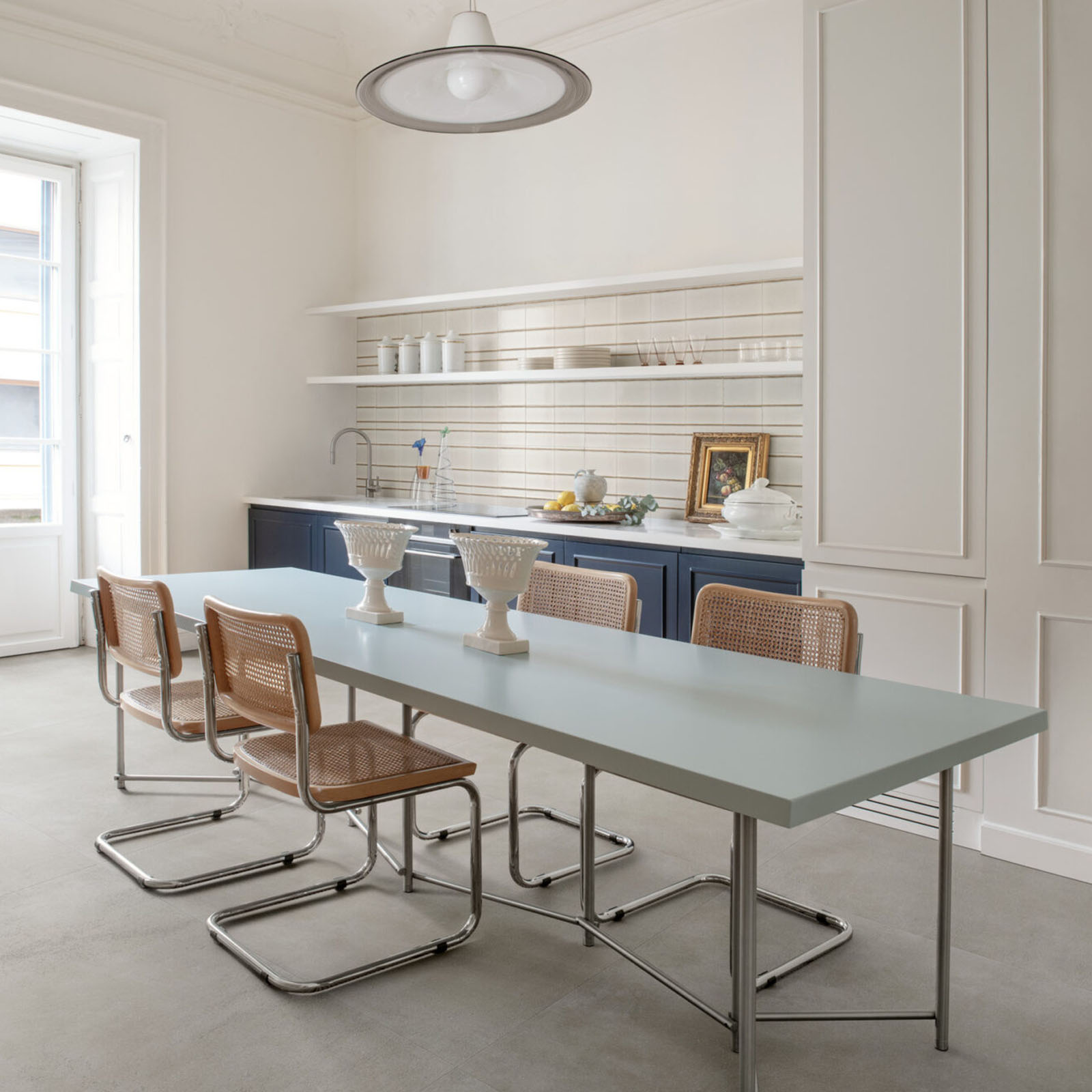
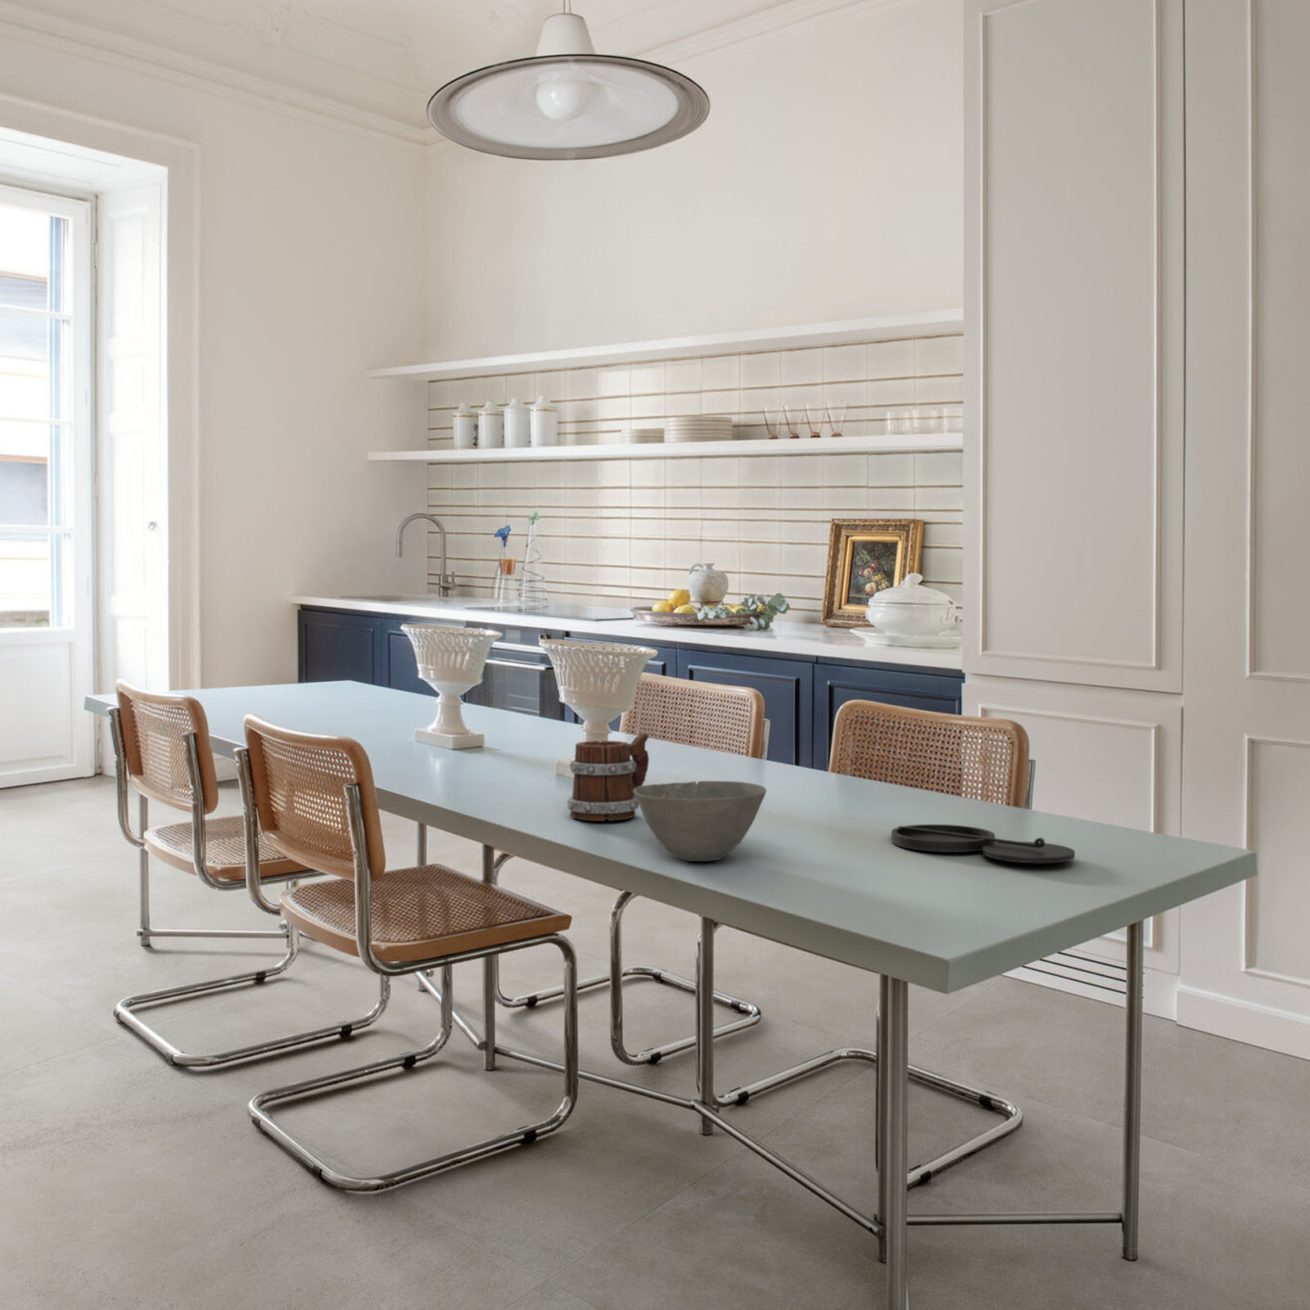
+ bowl (699, 823)
+ mug (609, 775)
+ plate (980, 840)
